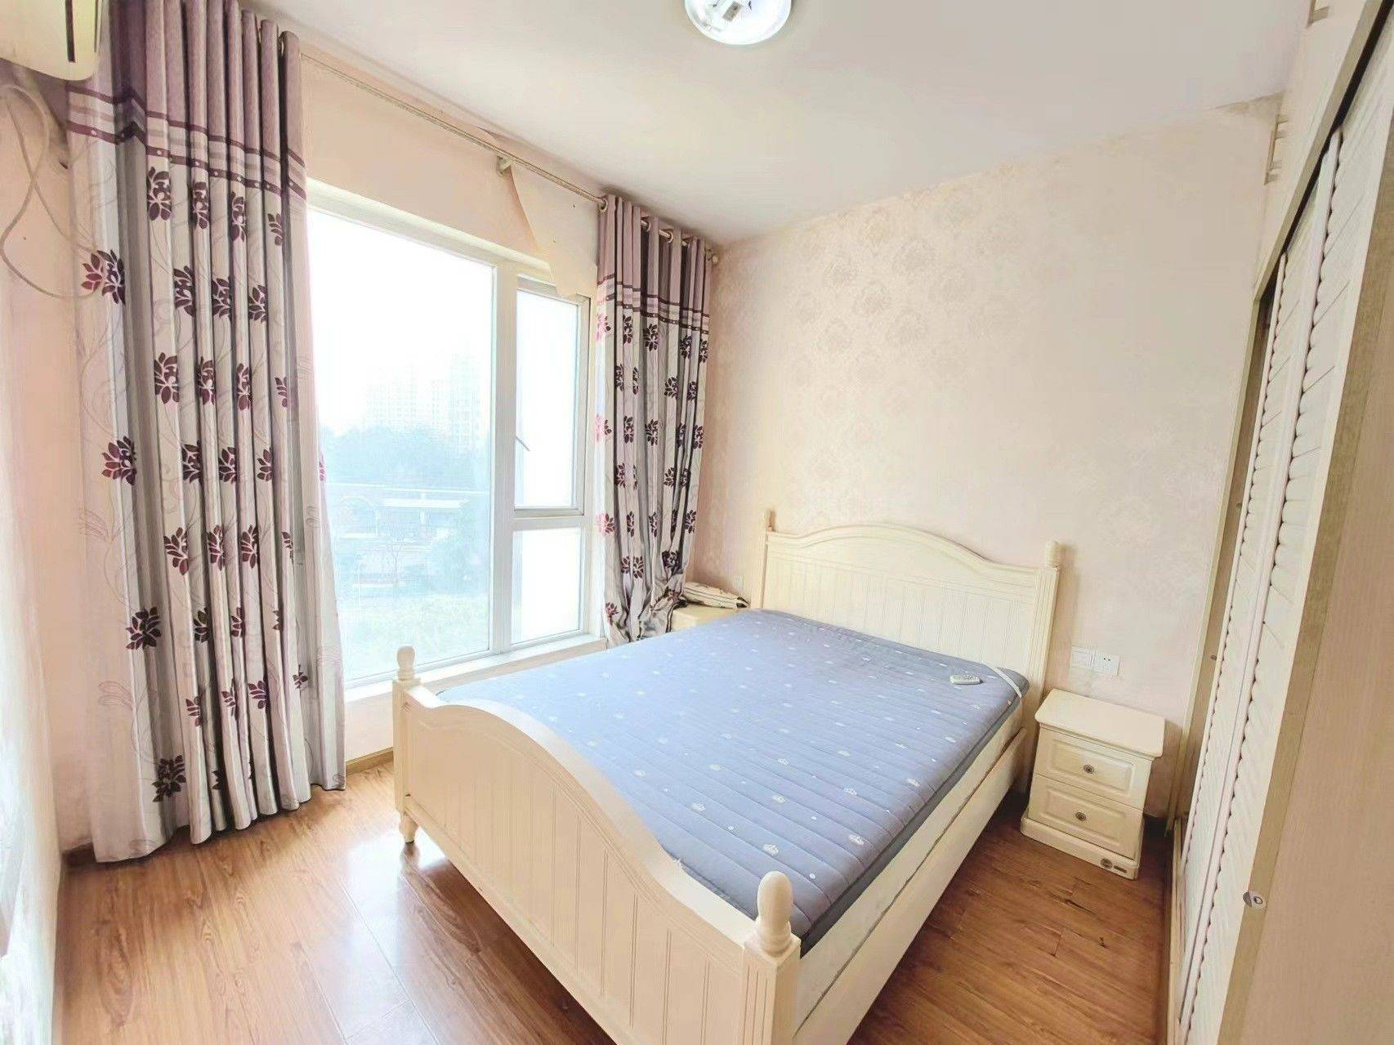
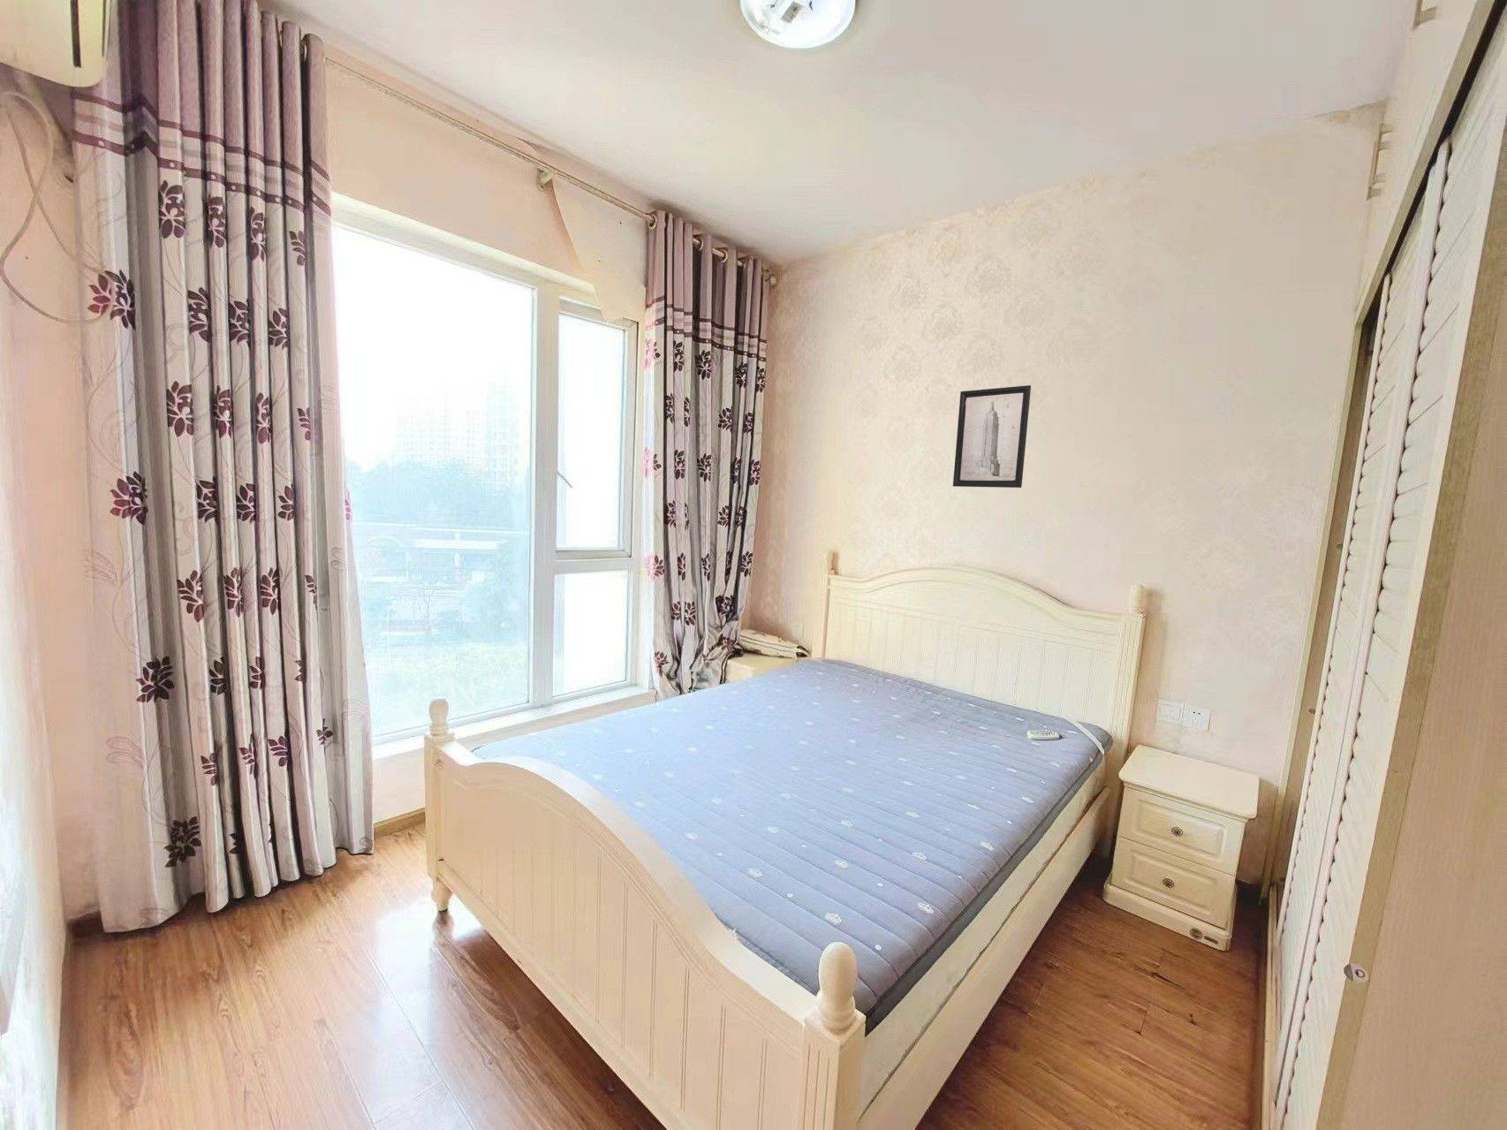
+ wall art (991, 438)
